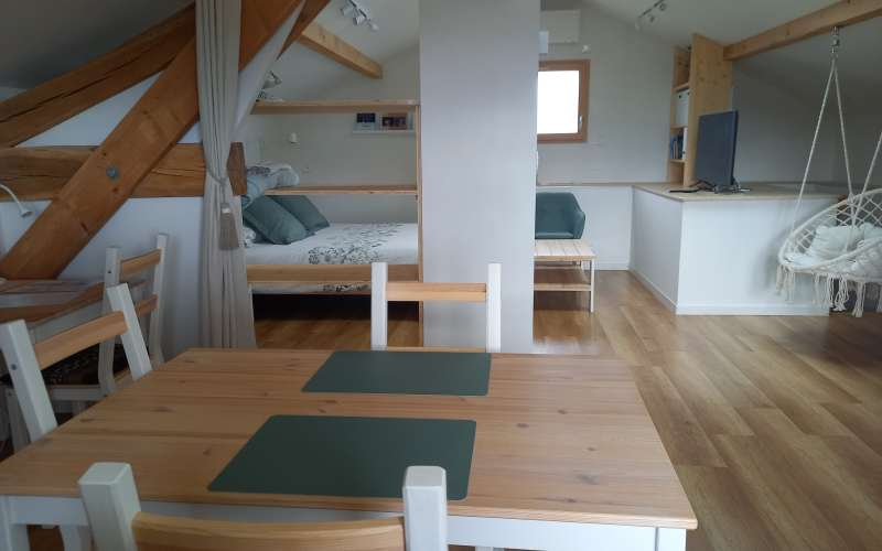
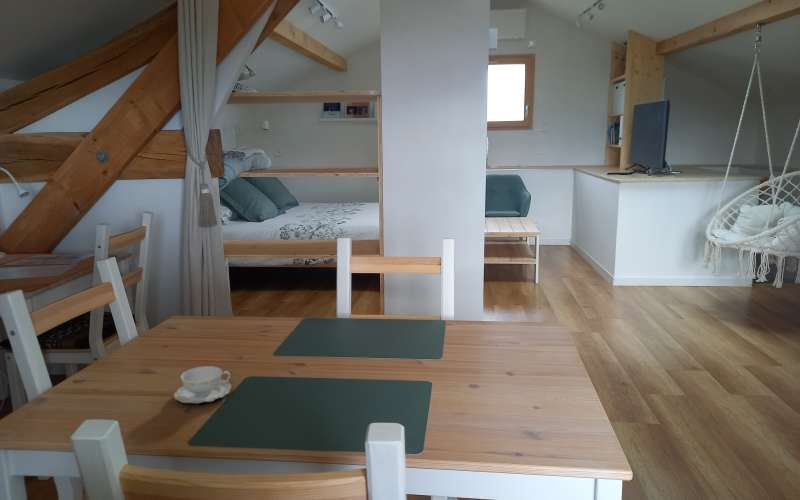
+ chinaware (202, 384)
